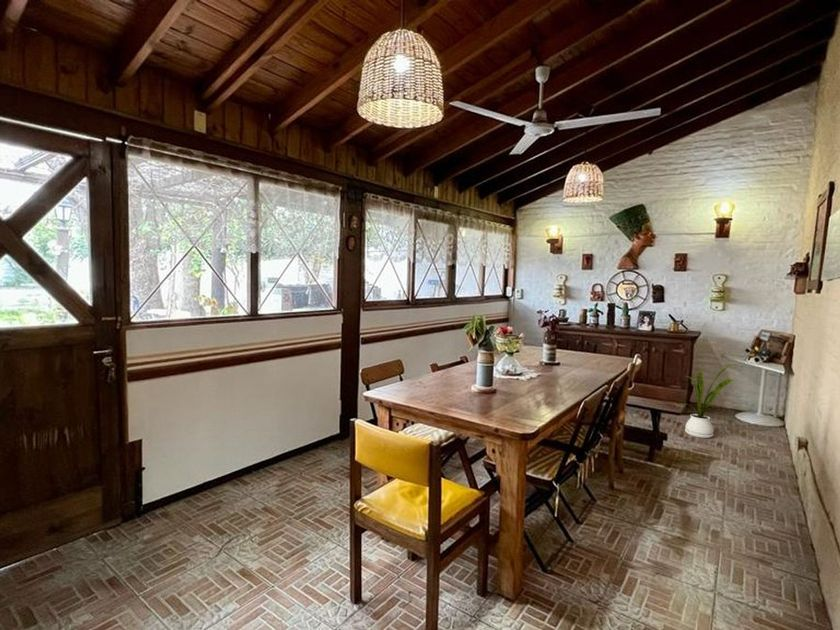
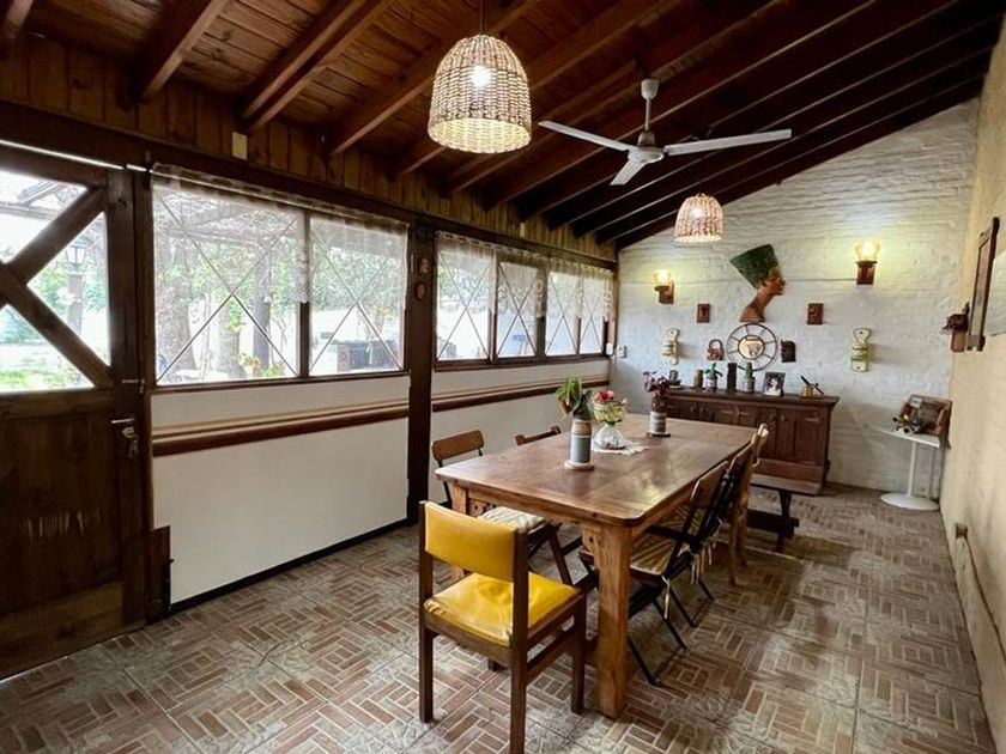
- house plant (705, 398)
